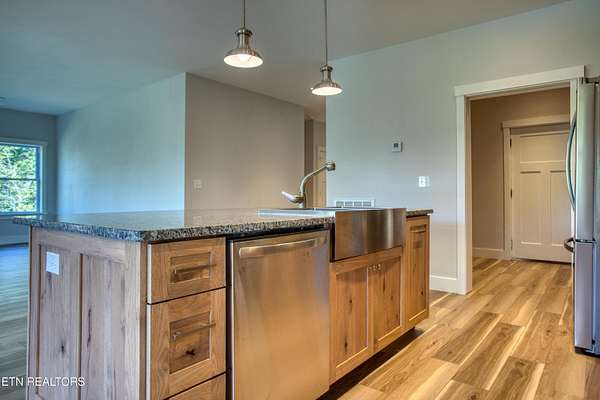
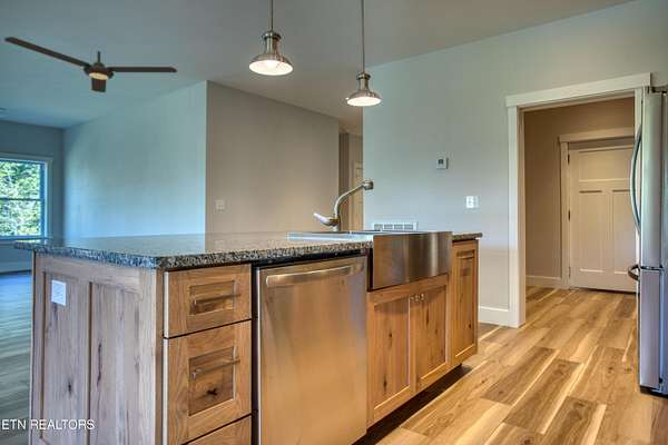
+ ceiling fan (98, 70)
